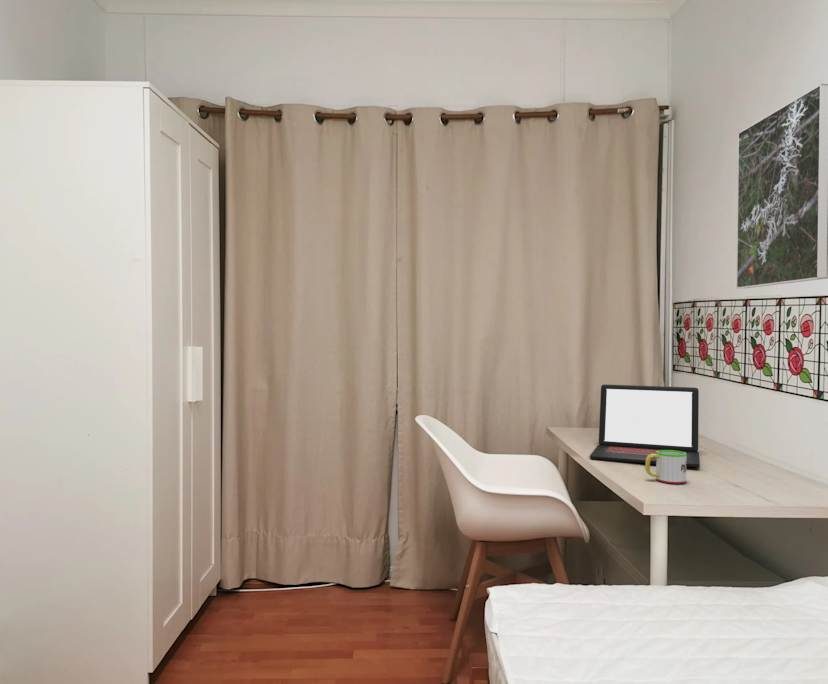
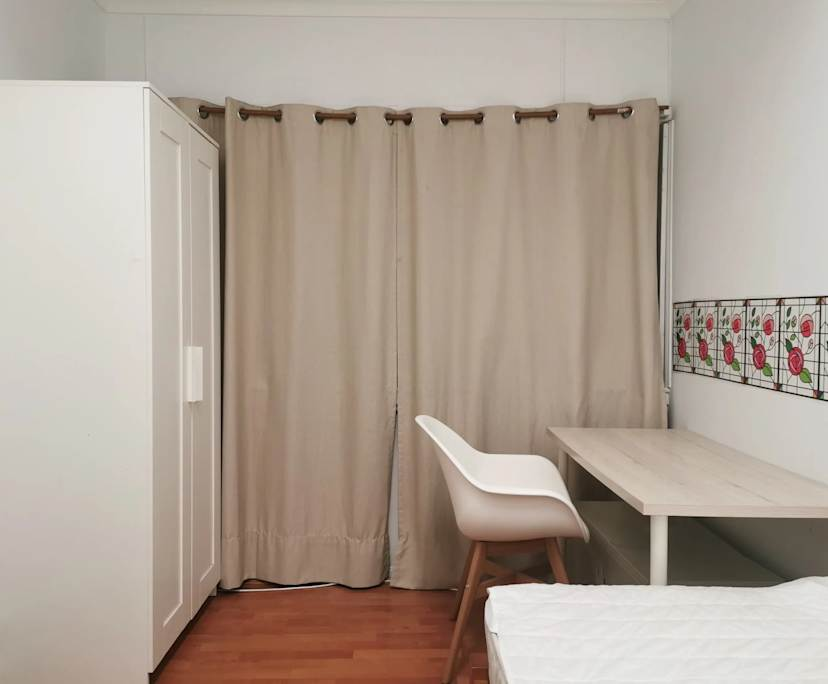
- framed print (778, 197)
- mug (665, 466)
- laptop (645, 422)
